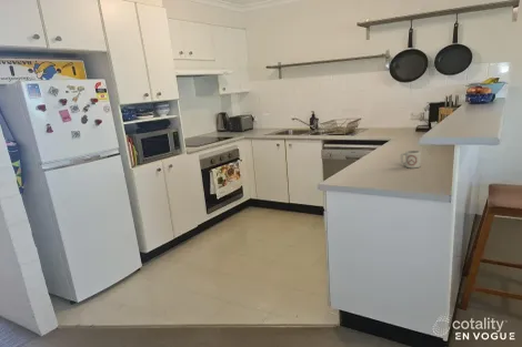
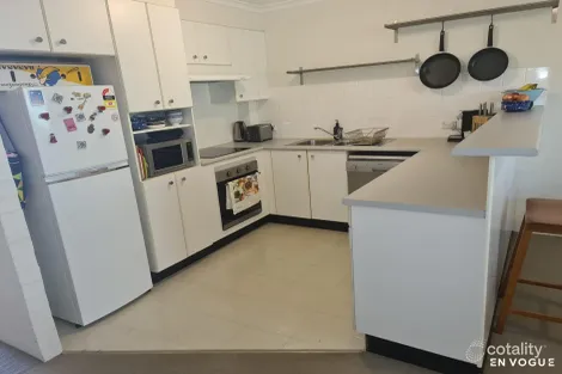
- cup (410, 159)
